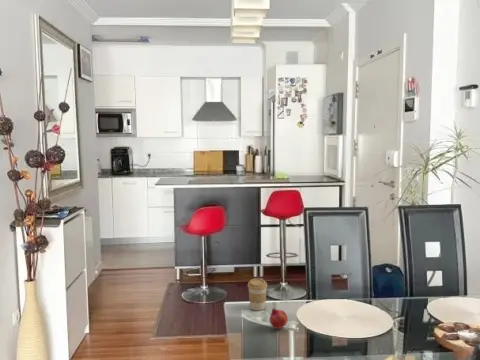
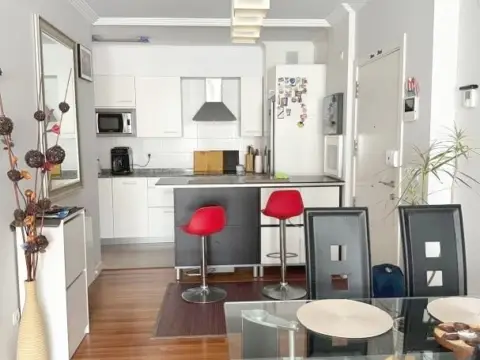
- fruit (278, 317)
- coffee cup (257, 294)
